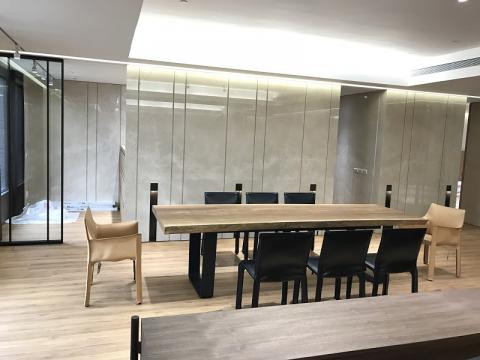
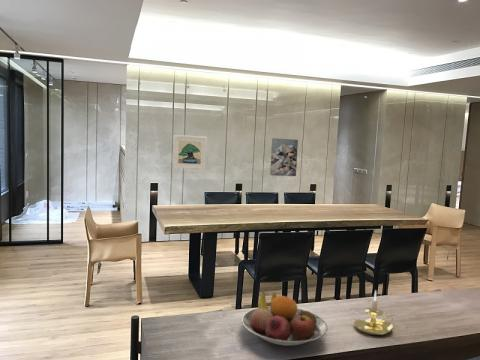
+ candle holder (376, 309)
+ fruit bowl (284, 318)
+ wall art (284, 157)
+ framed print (189, 152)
